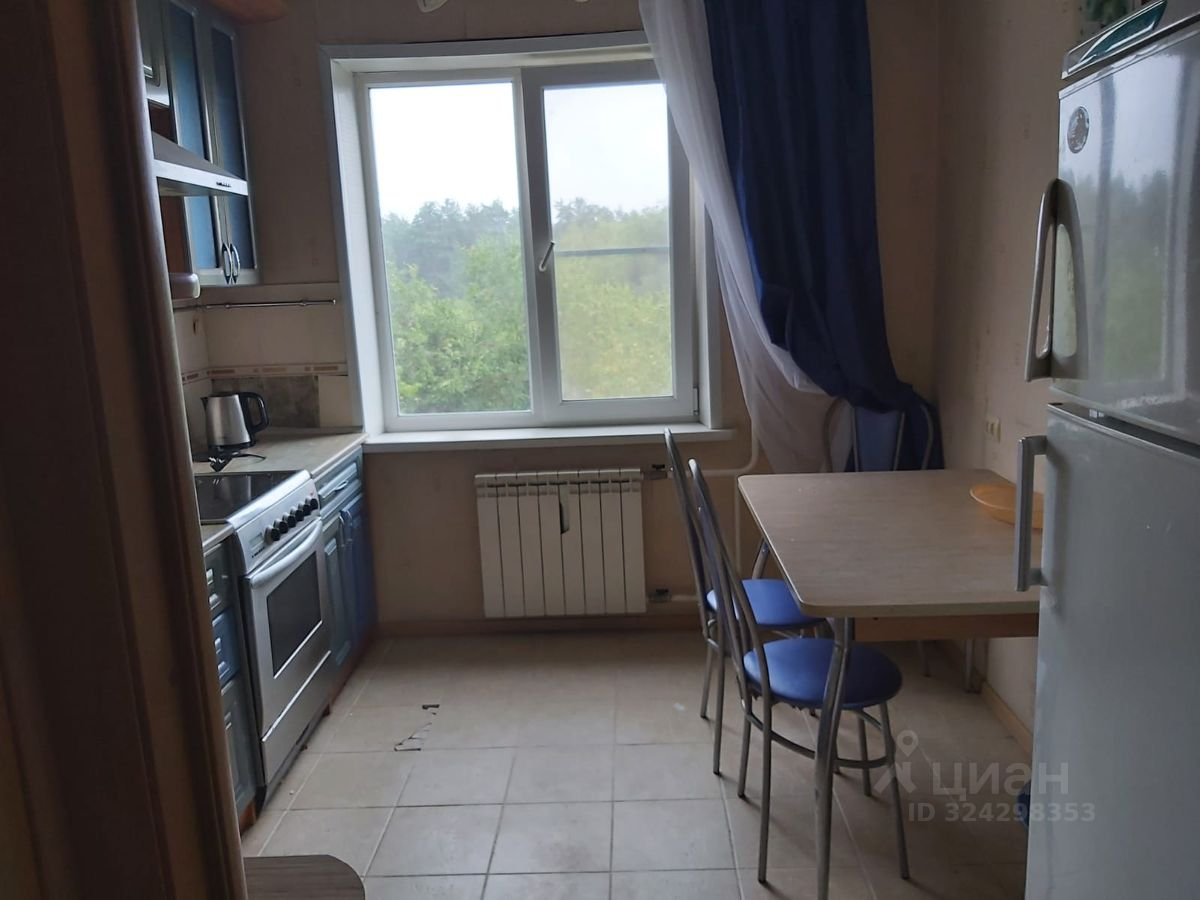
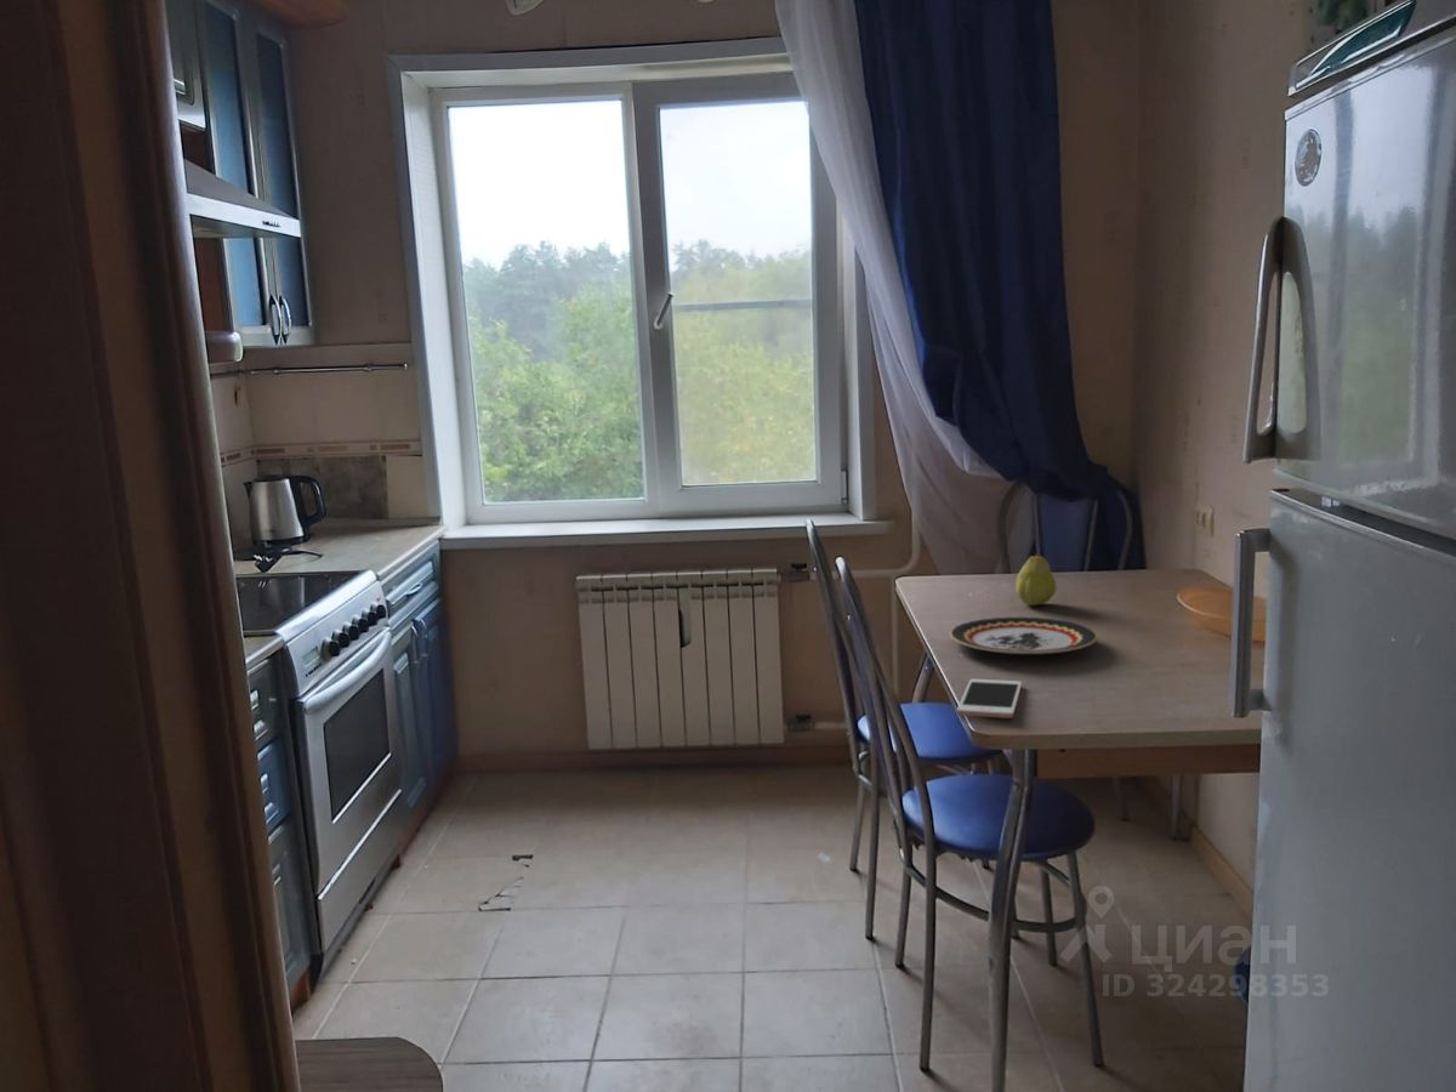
+ fruit (1036, 578)
+ plate (1022, 638)
+ cell phone (990, 696)
